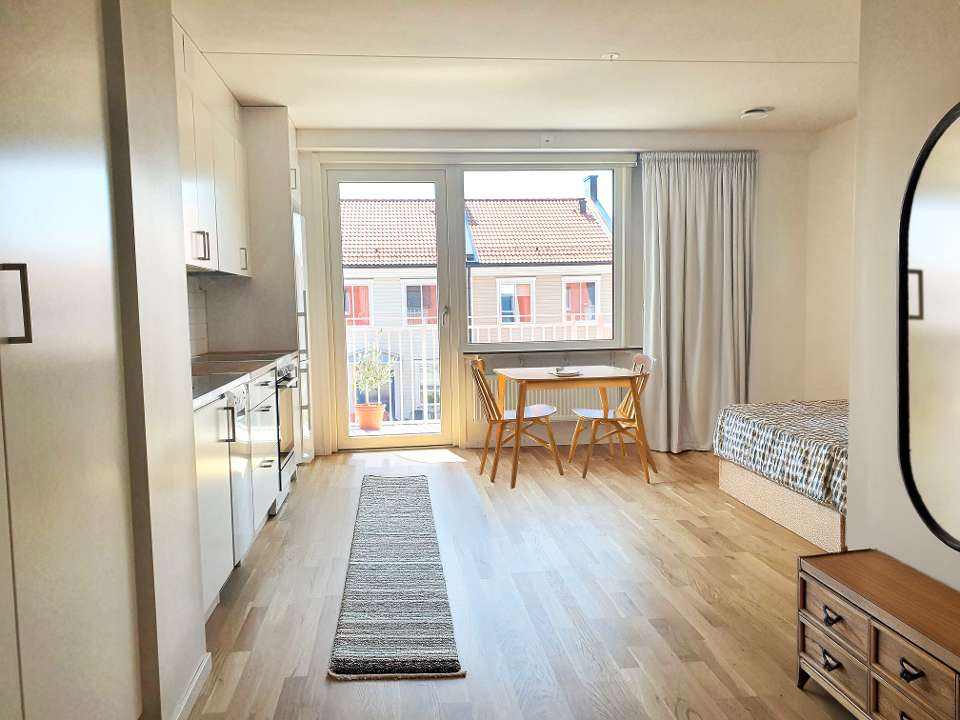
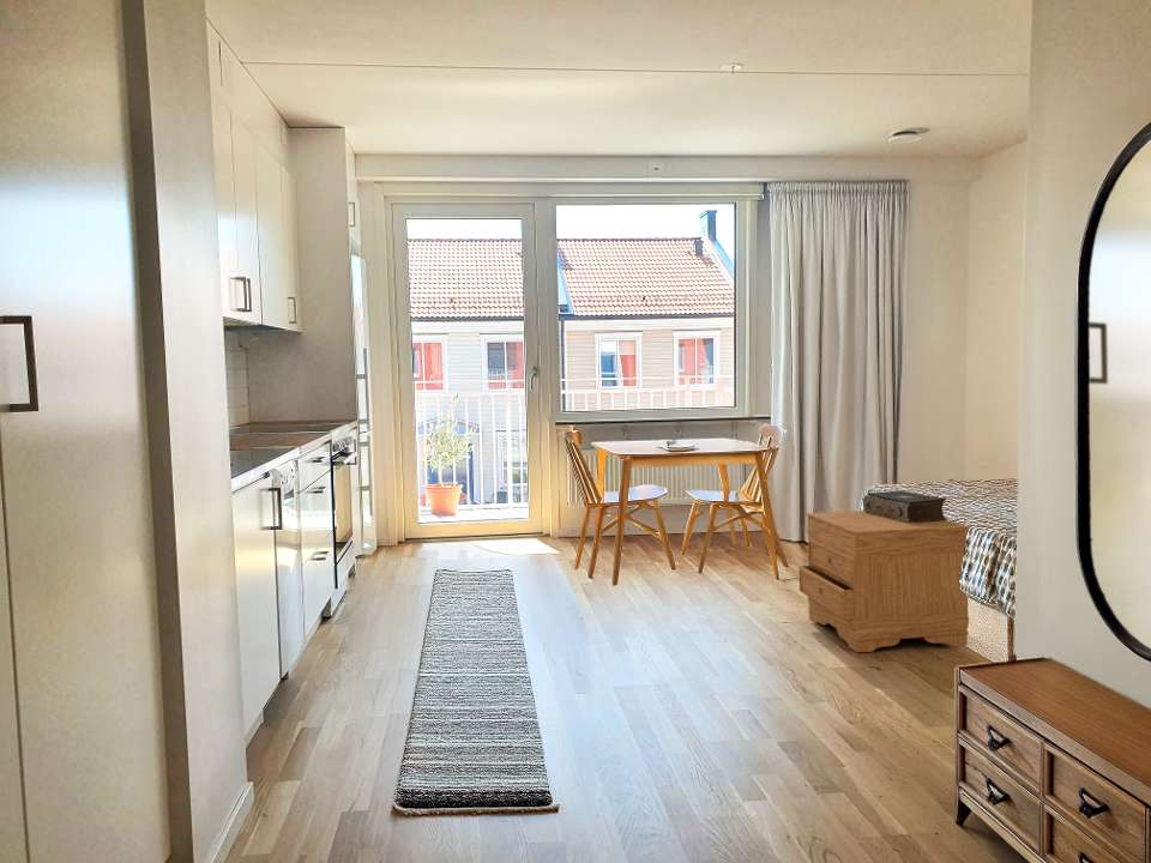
+ book (904, 505)
+ nightstand (876, 575)
